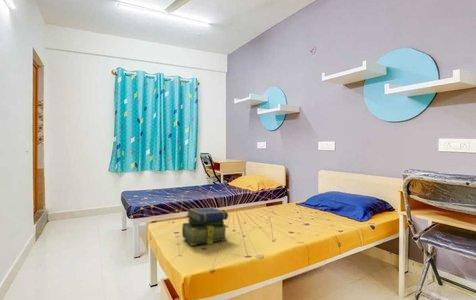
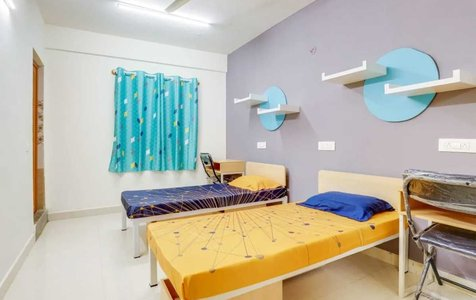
- stack of books (205, 223)
